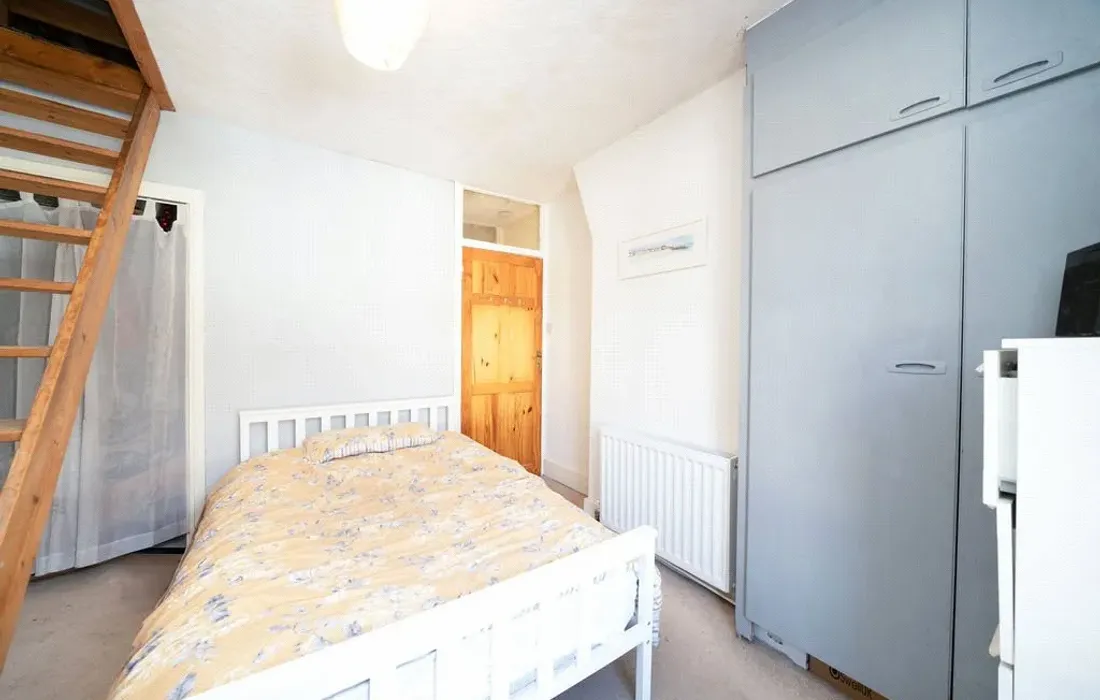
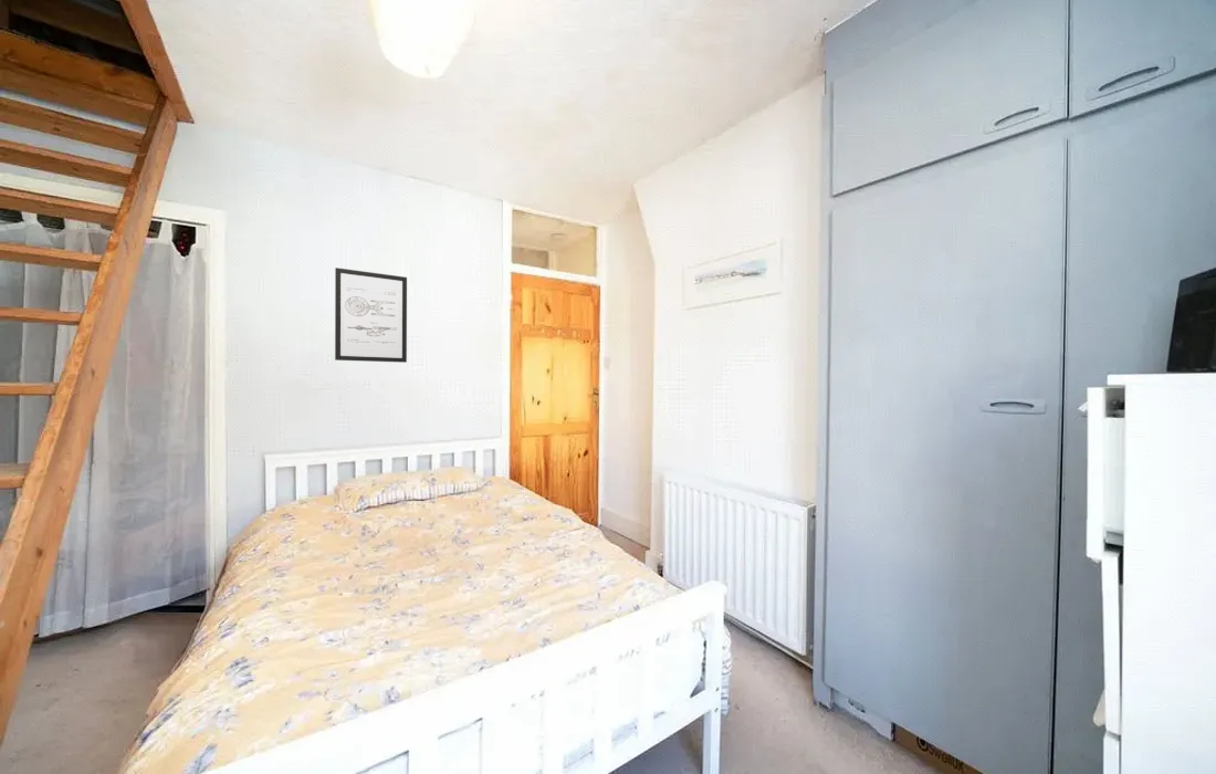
+ wall art (371, 316)
